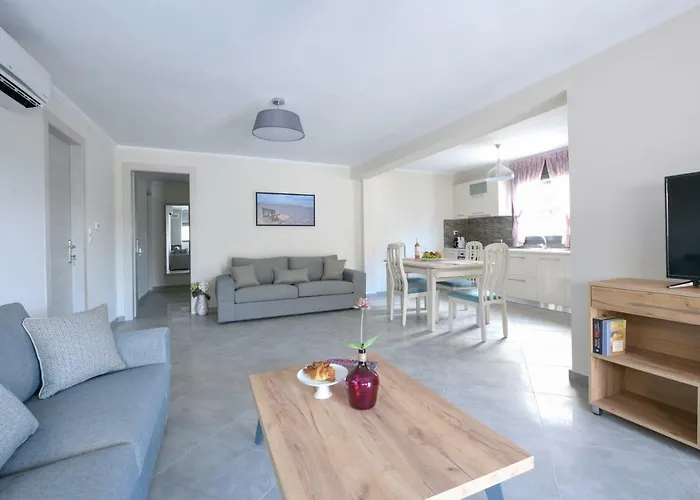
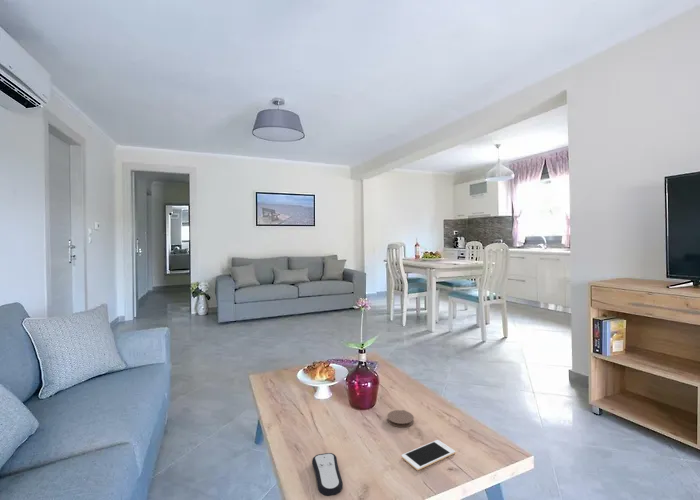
+ cell phone (428, 454)
+ coaster (400, 418)
+ remote control (327, 472)
